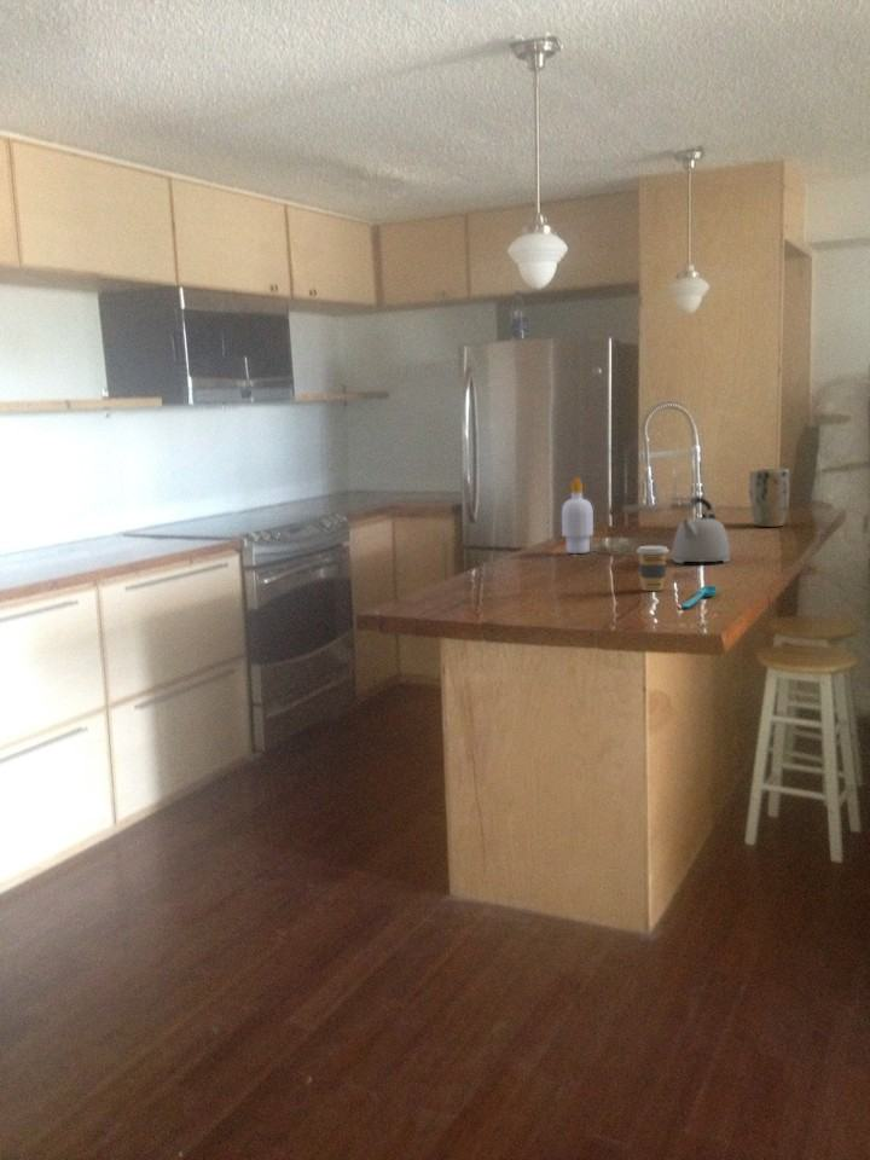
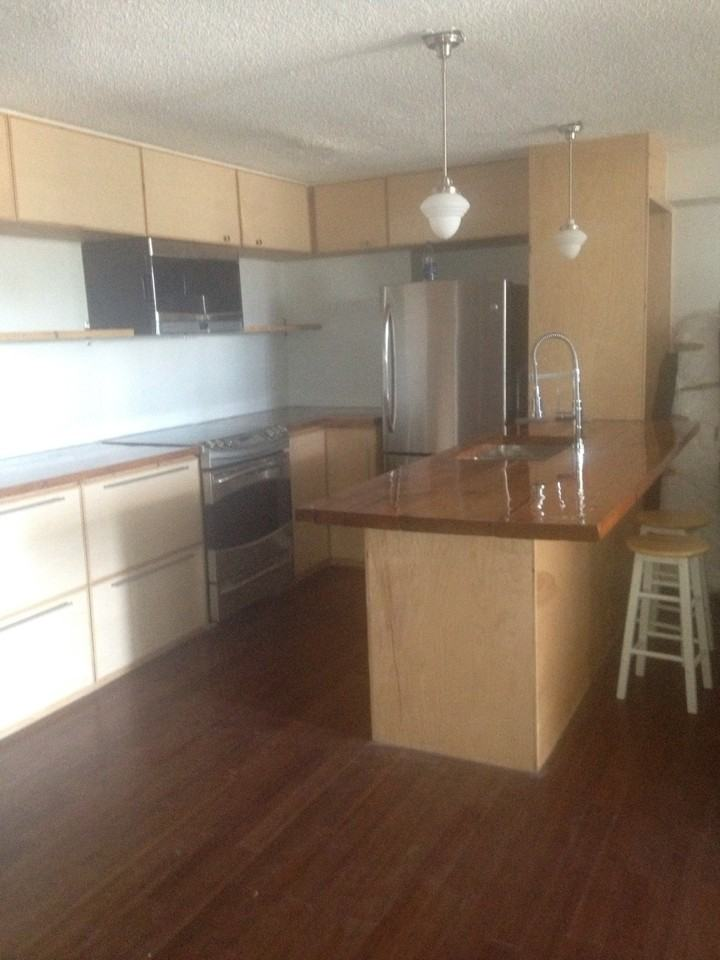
- plant pot (768, 497)
- soap bottle (576, 515)
- coffee cup (652, 568)
- kettle (700, 528)
- spoon (698, 596)
